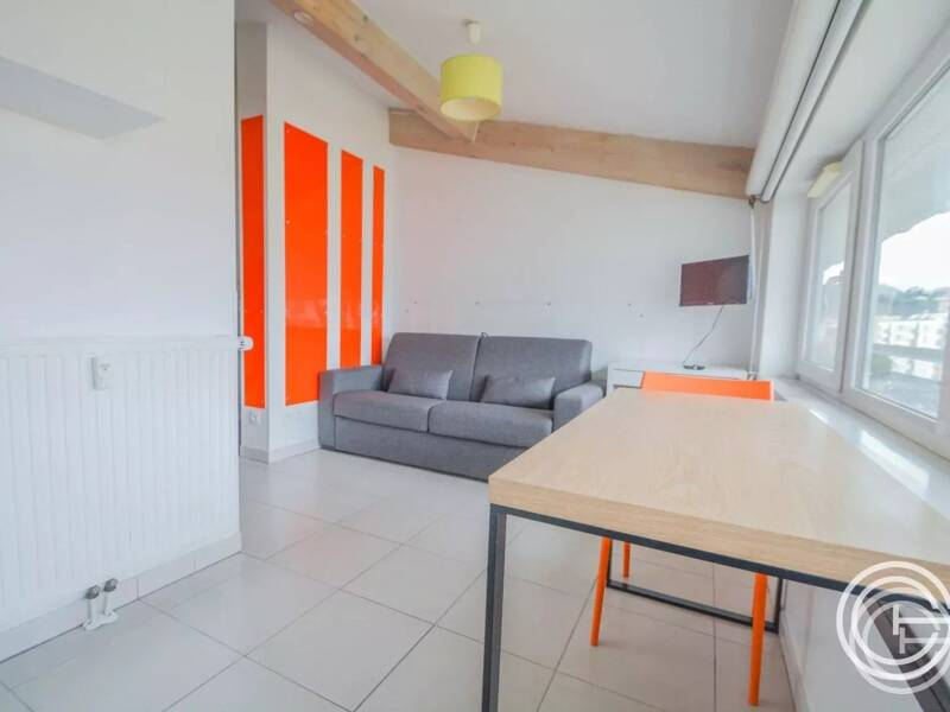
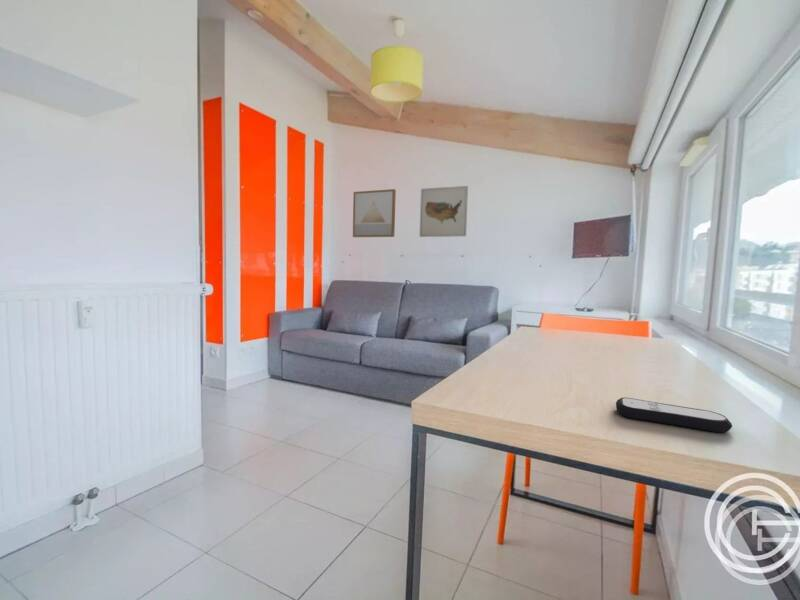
+ wall art (373, 214)
+ wall art (443, 212)
+ remote control (670, 413)
